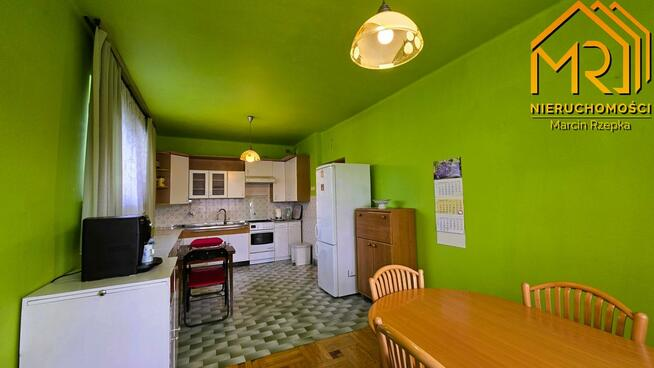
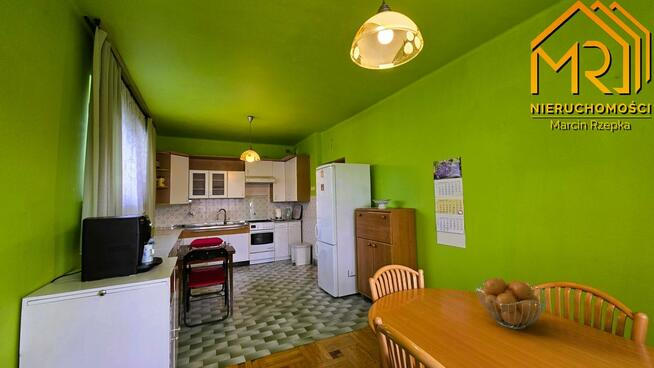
+ fruit basket (509, 301)
